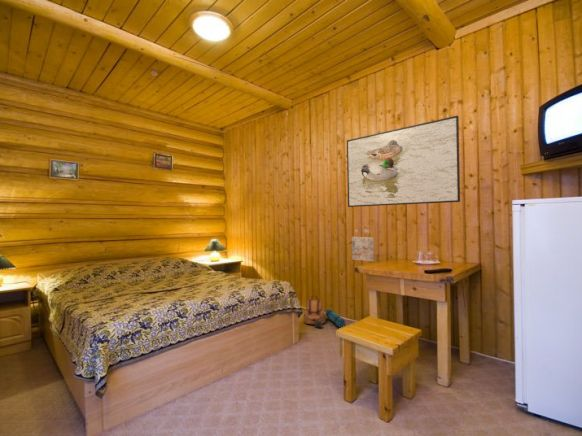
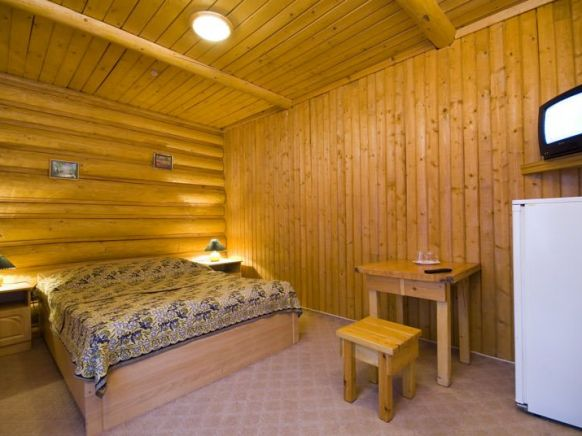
- calendar (362, 244)
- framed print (396, 167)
- backpack (322, 309)
